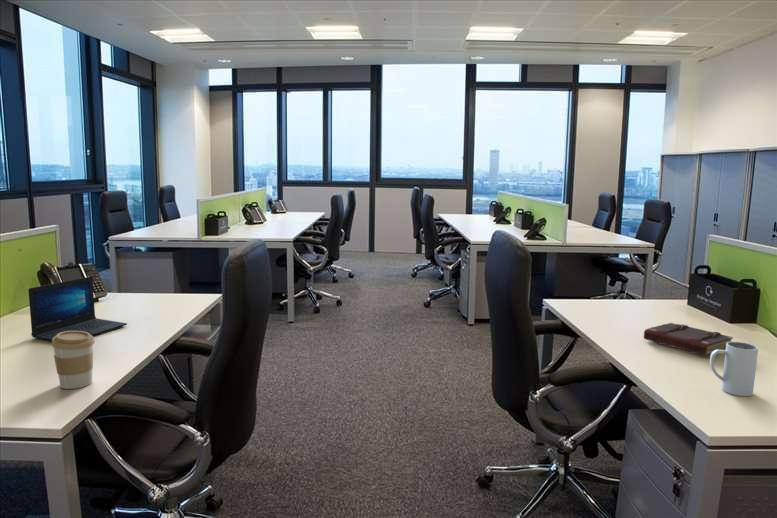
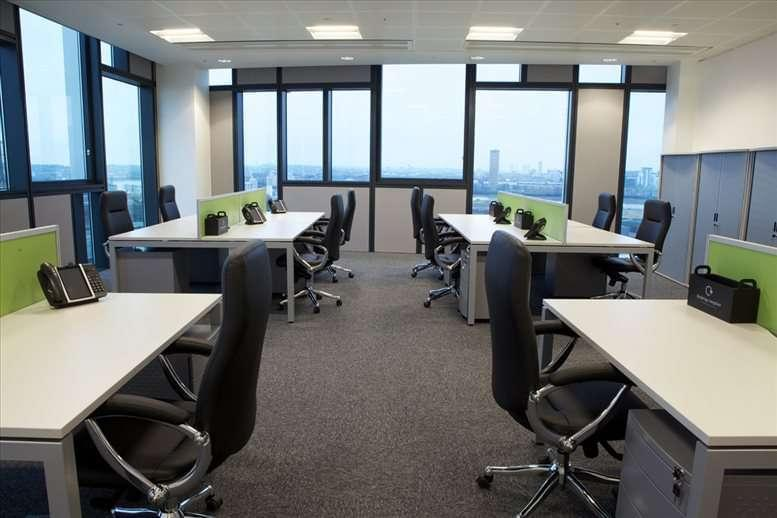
- coffee cup (74, 358)
- book (687, 337)
- mug (732, 367)
- laptop (79, 307)
